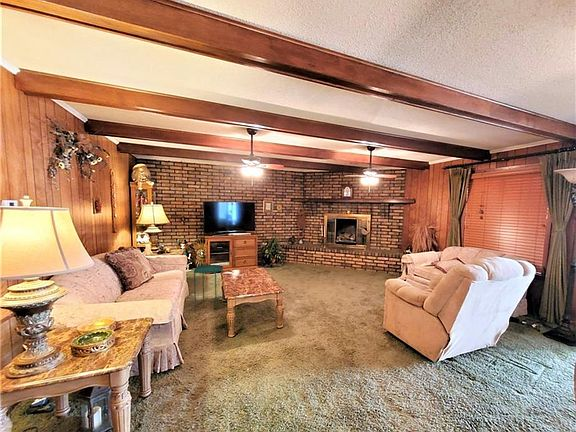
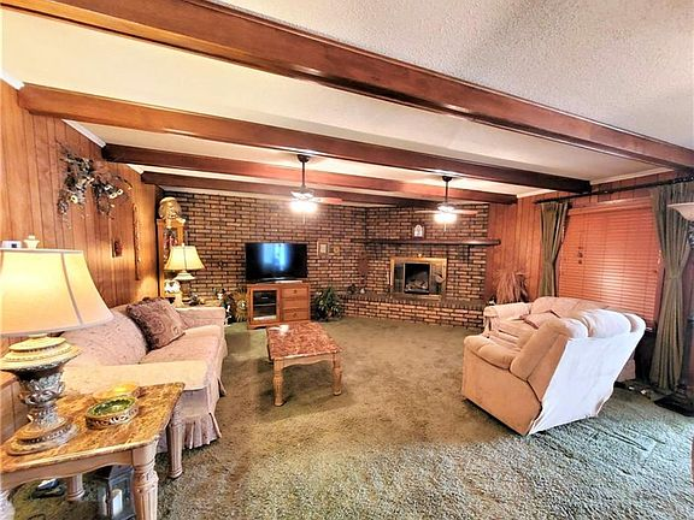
- side table (203, 285)
